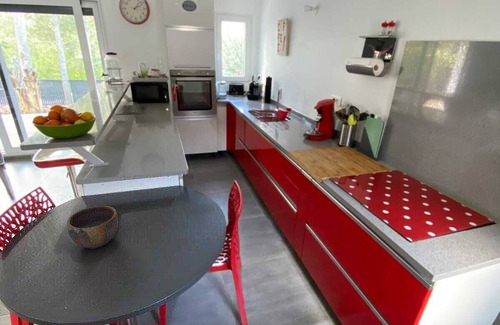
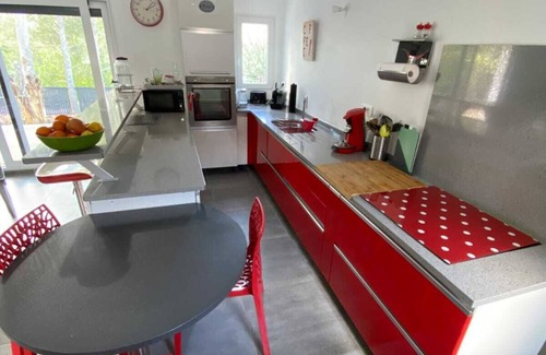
- bowl (94, 228)
